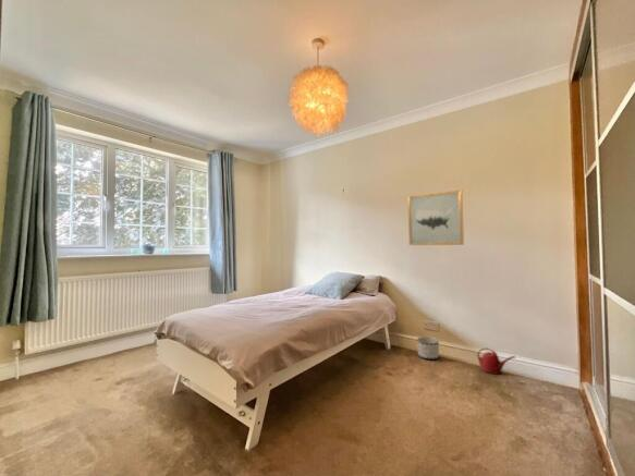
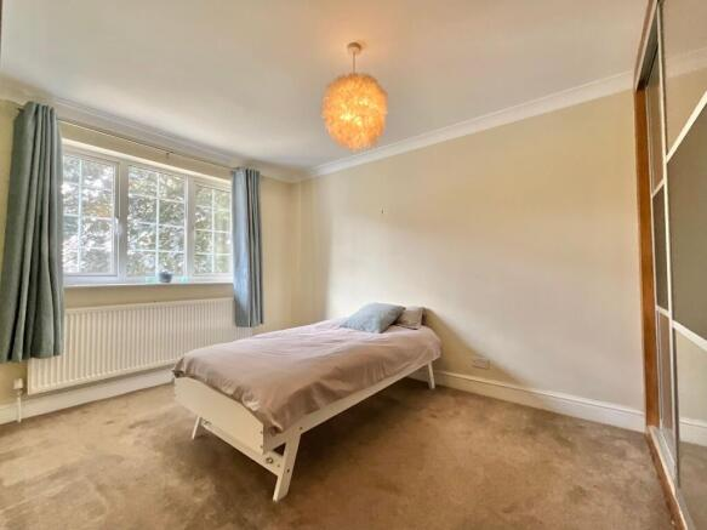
- planter (428, 347)
- watering can (496, 361)
- wall art (433, 219)
